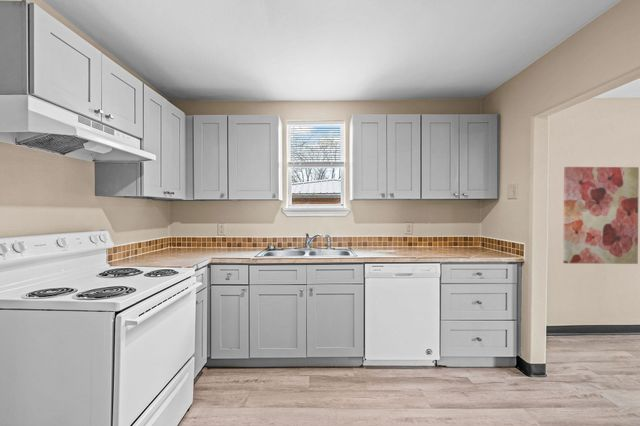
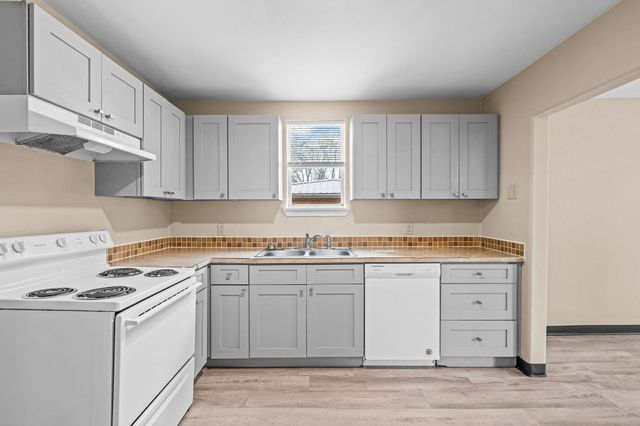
- wall art (600, 215)
